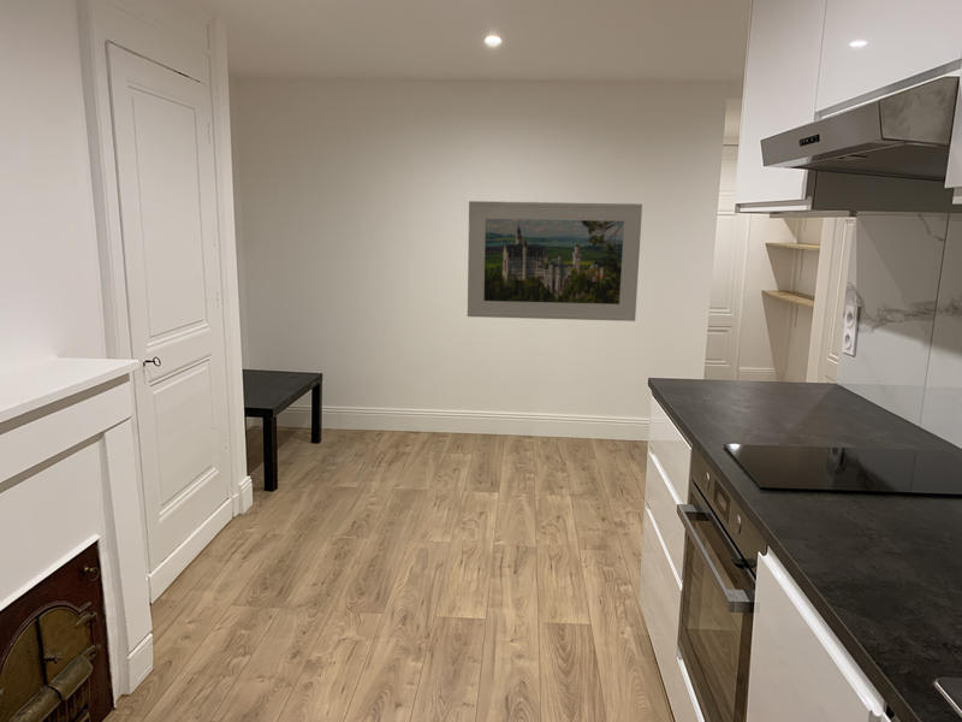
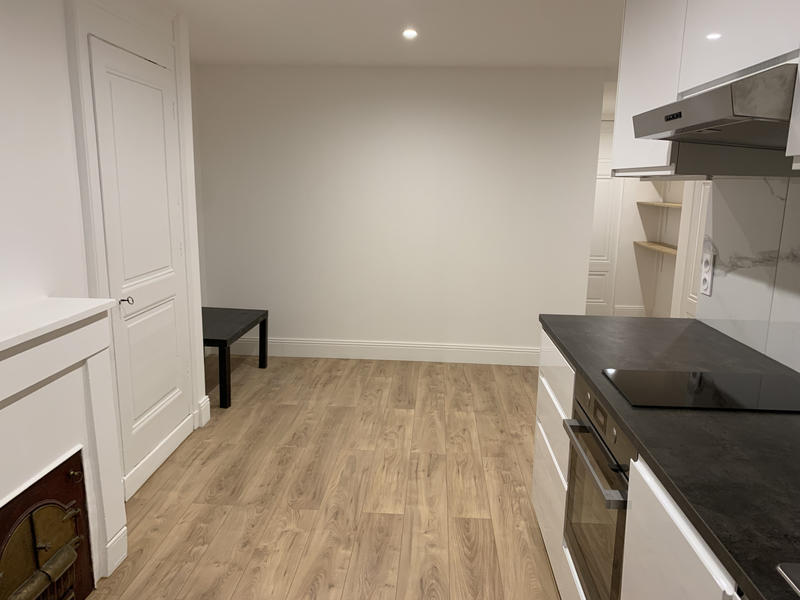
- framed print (552, 261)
